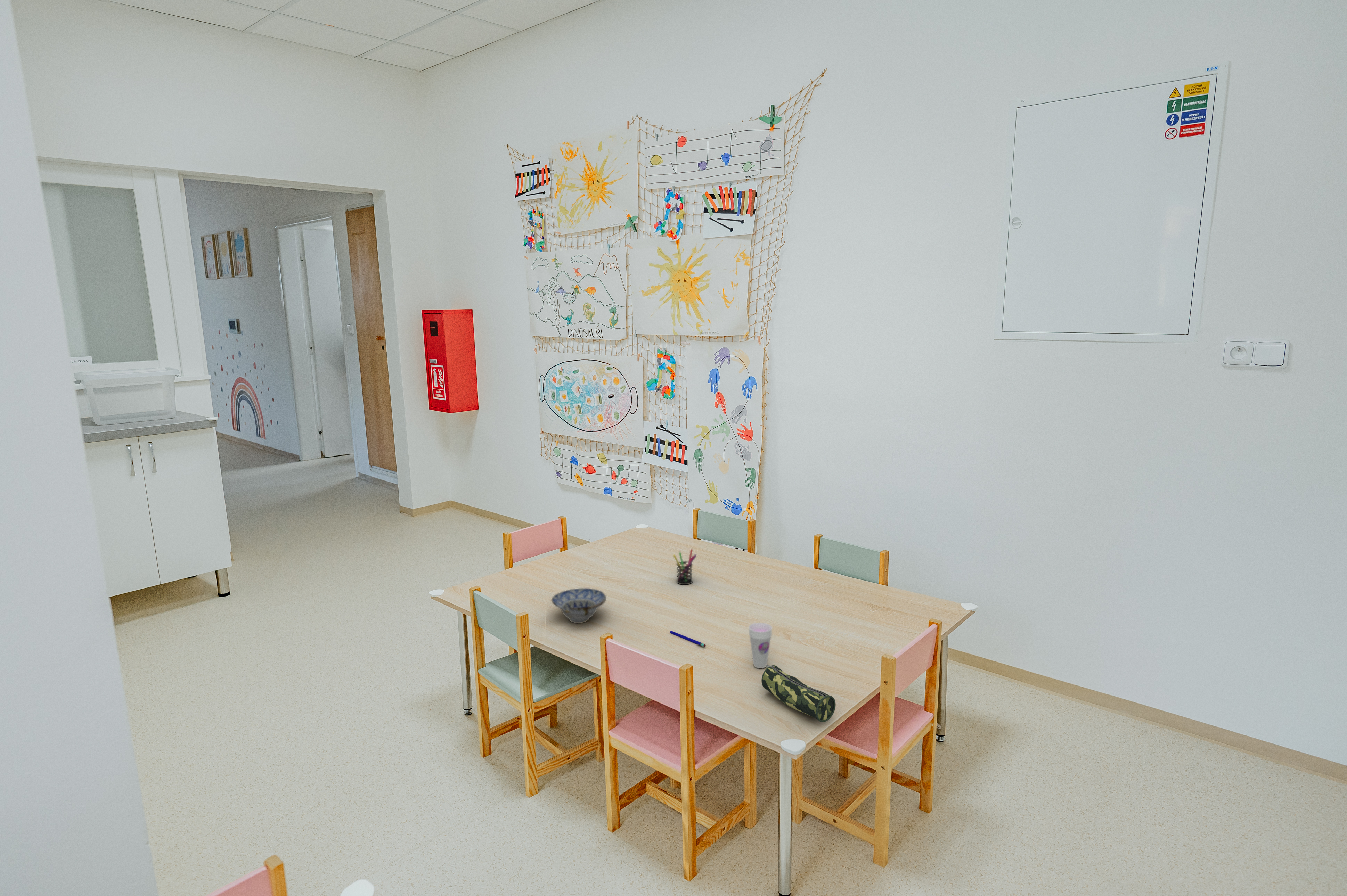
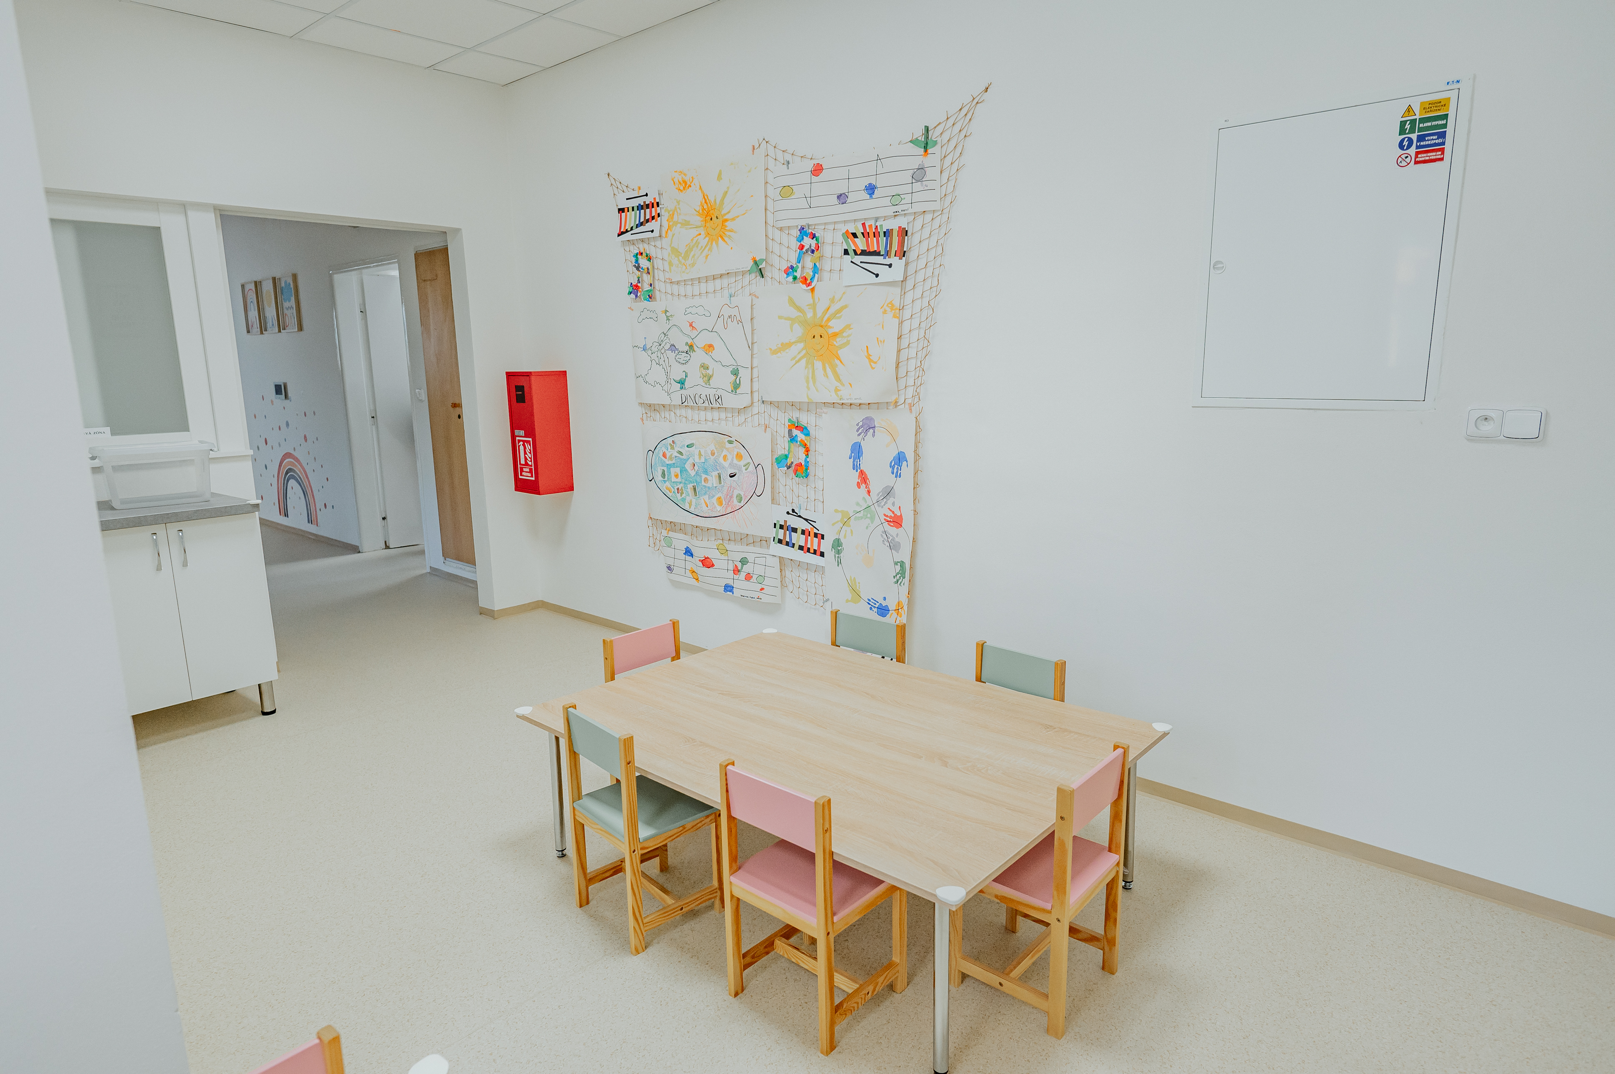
- pen holder (685, 566)
- cup (760, 646)
- pen (687, 639)
- pencil case (795, 692)
- ceramic bowl (580, 608)
